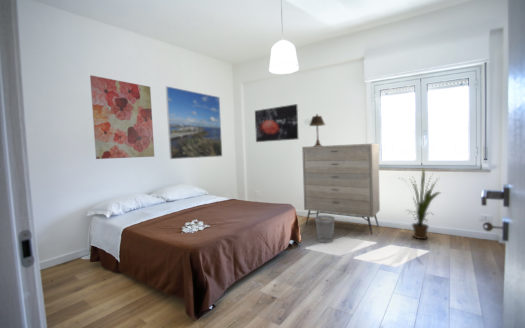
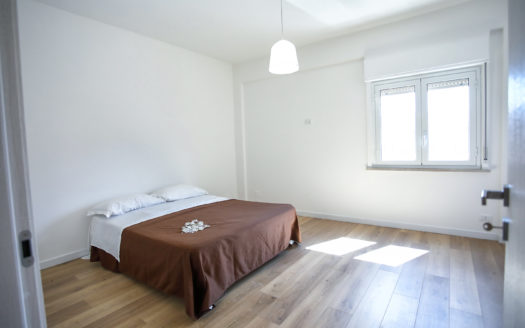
- wall art (125, 120)
- dresser (340, 185)
- house plant (418, 202)
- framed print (196, 125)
- wall art (275, 124)
- table lamp (317, 130)
- wastebasket (325, 229)
